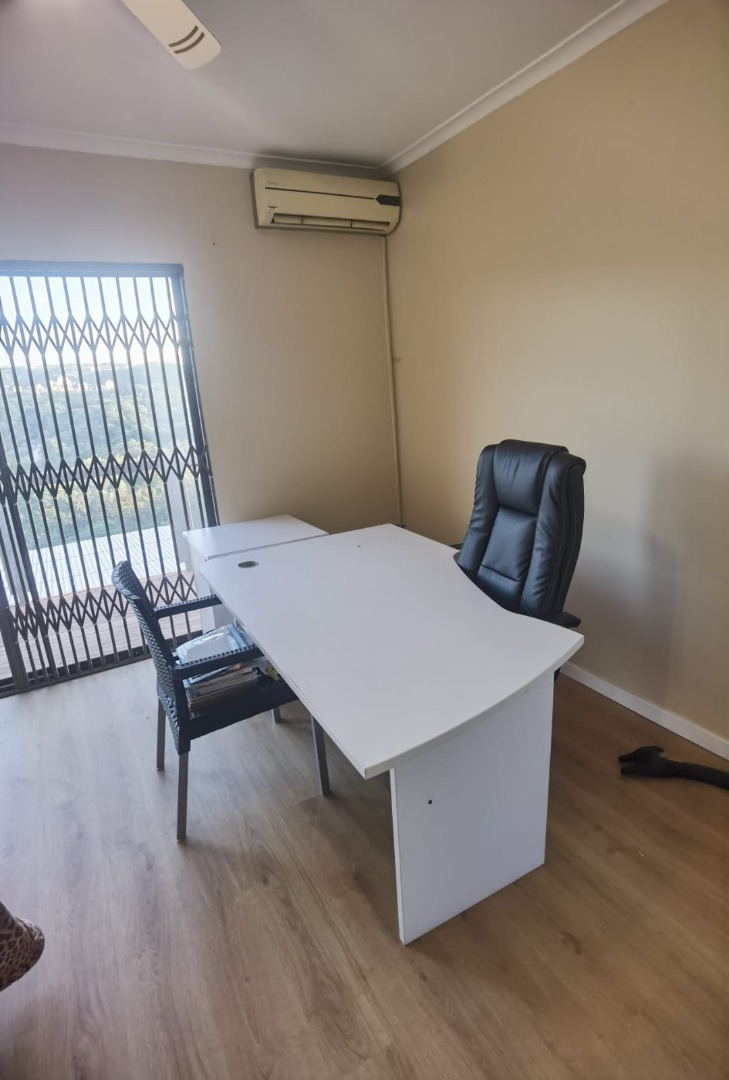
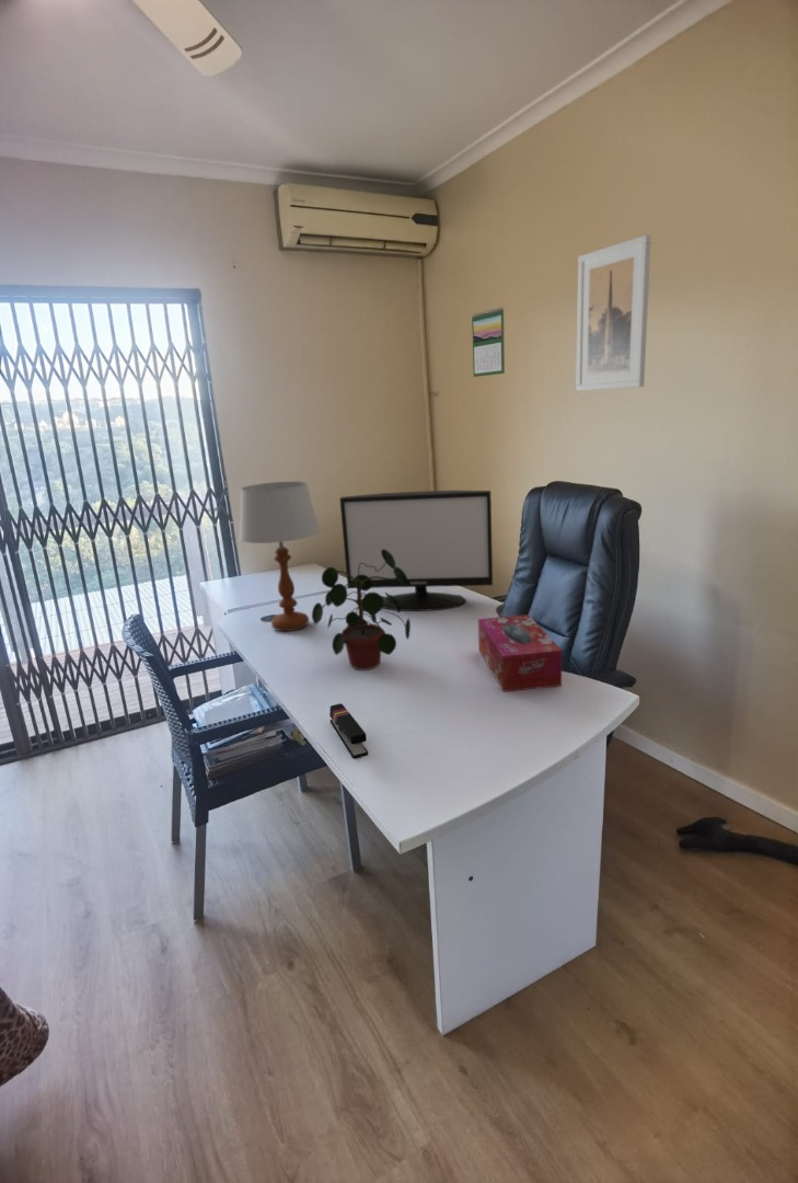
+ stapler (347, 727)
+ tissue box (517, 650)
+ monitor (417, 550)
+ calendar (487, 343)
+ table lamp (282, 558)
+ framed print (610, 319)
+ potted plant (368, 606)
